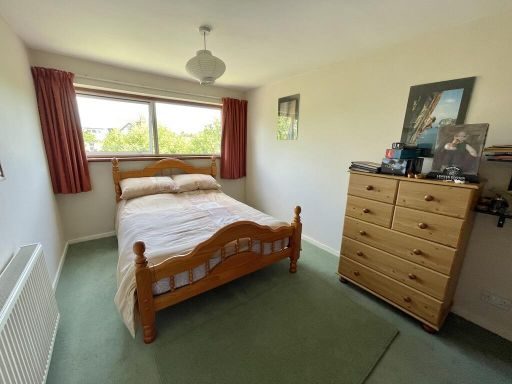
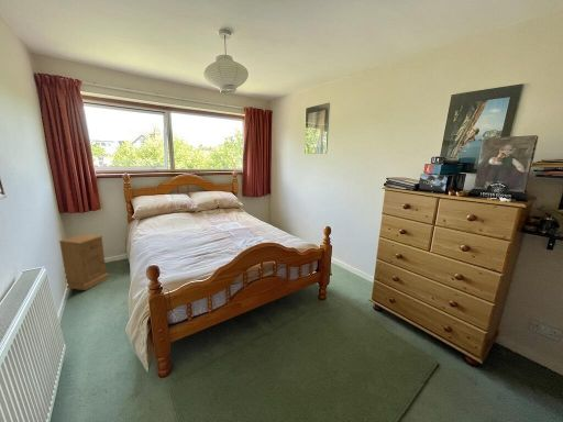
+ nightstand (85, 260)
